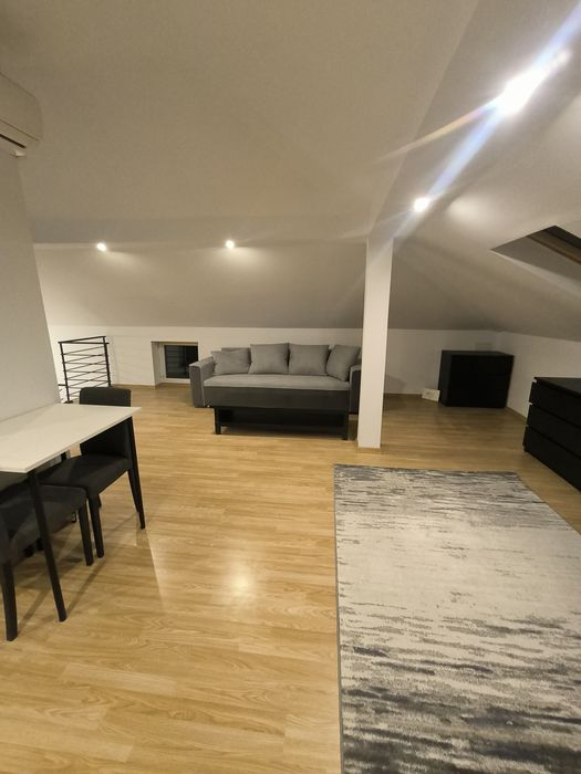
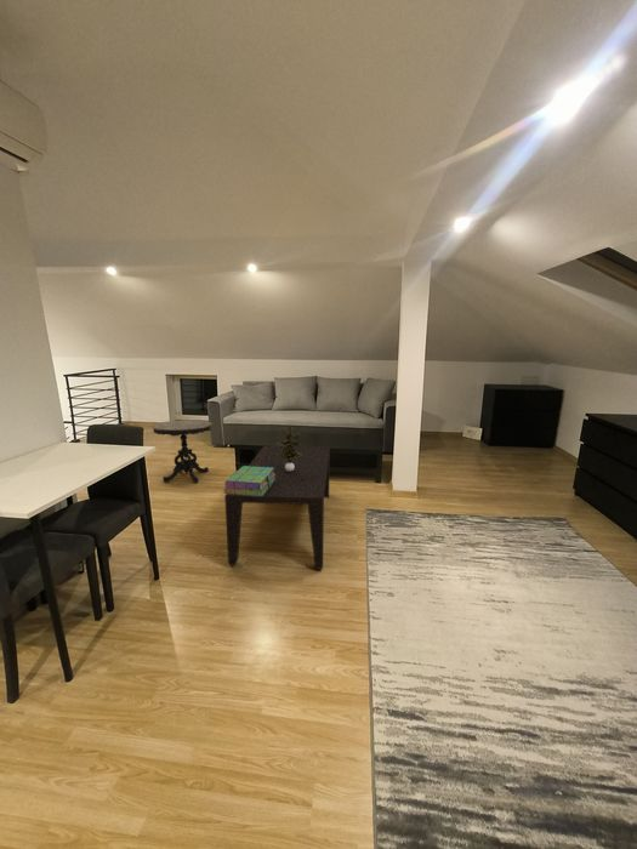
+ side table (183, 450)
+ coffee table (288, 495)
+ stack of books (251, 479)
+ potted plant (289, 448)
